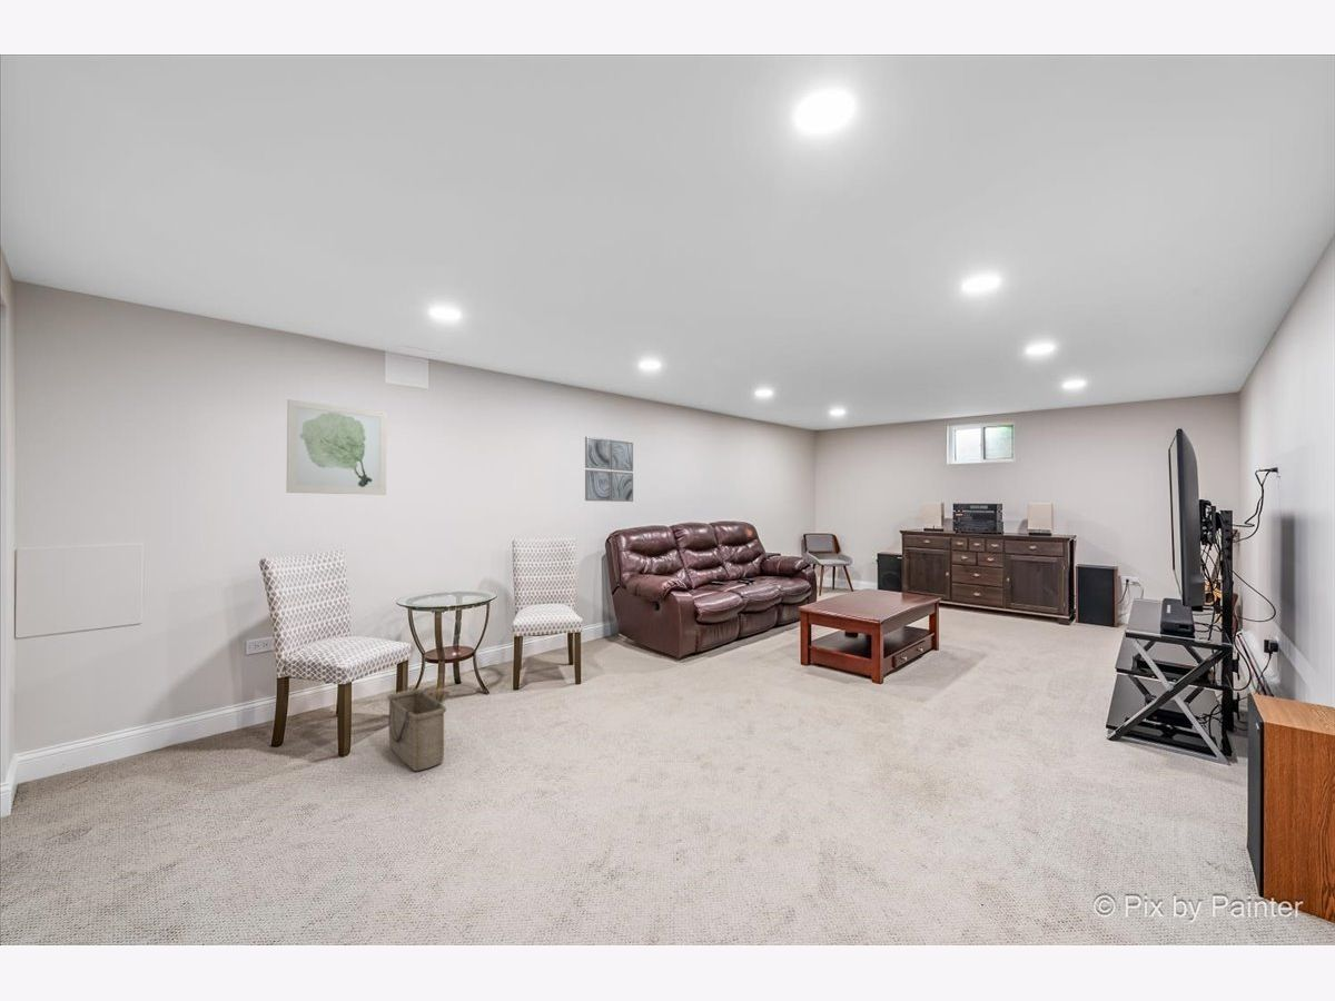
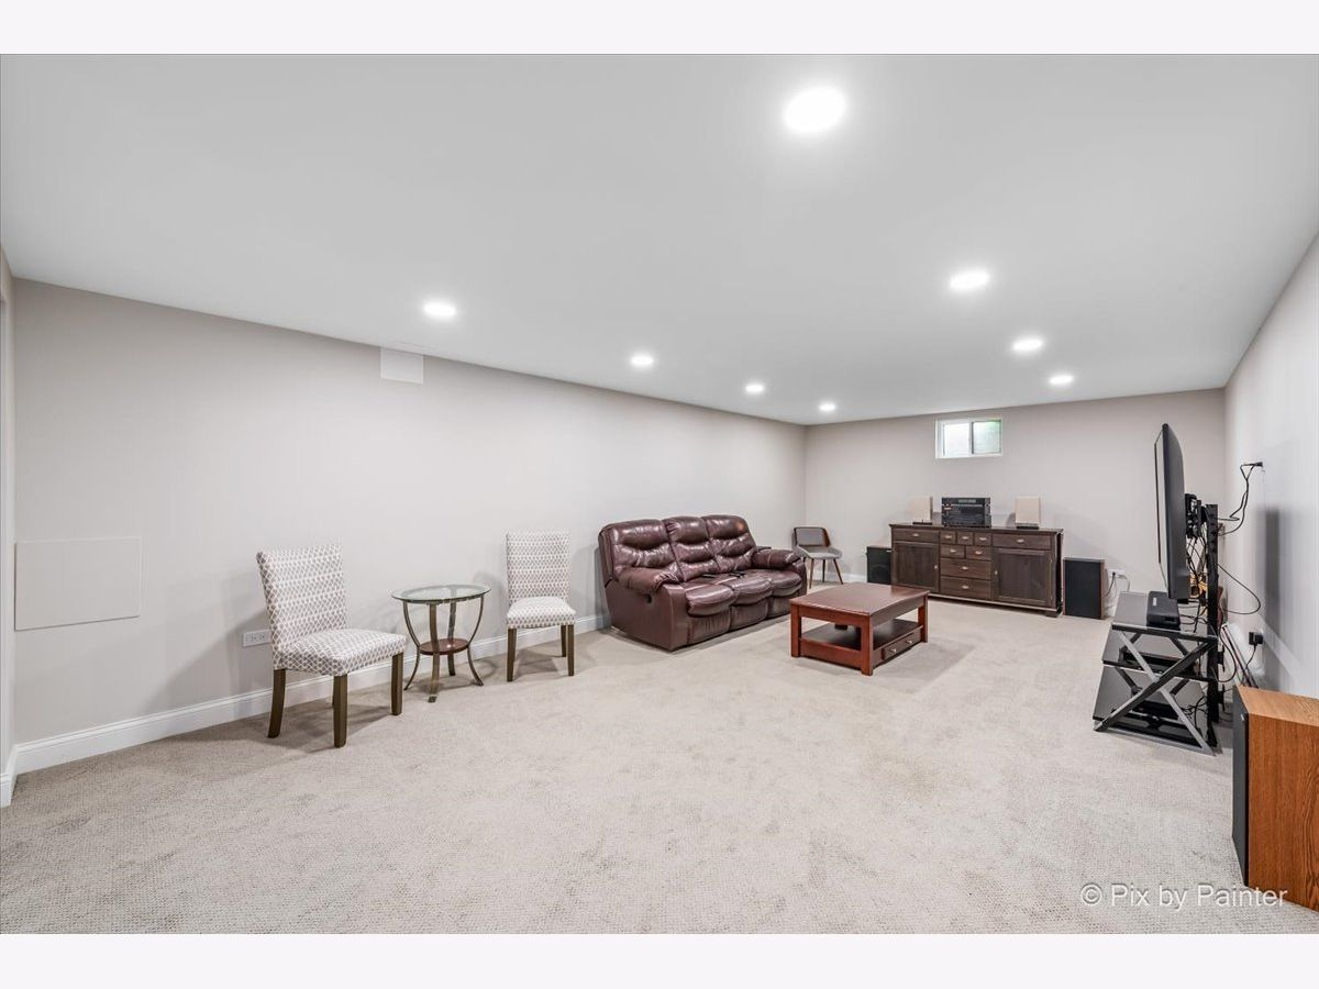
- wall art (339, 449)
- wall art (611, 469)
- basket (415, 727)
